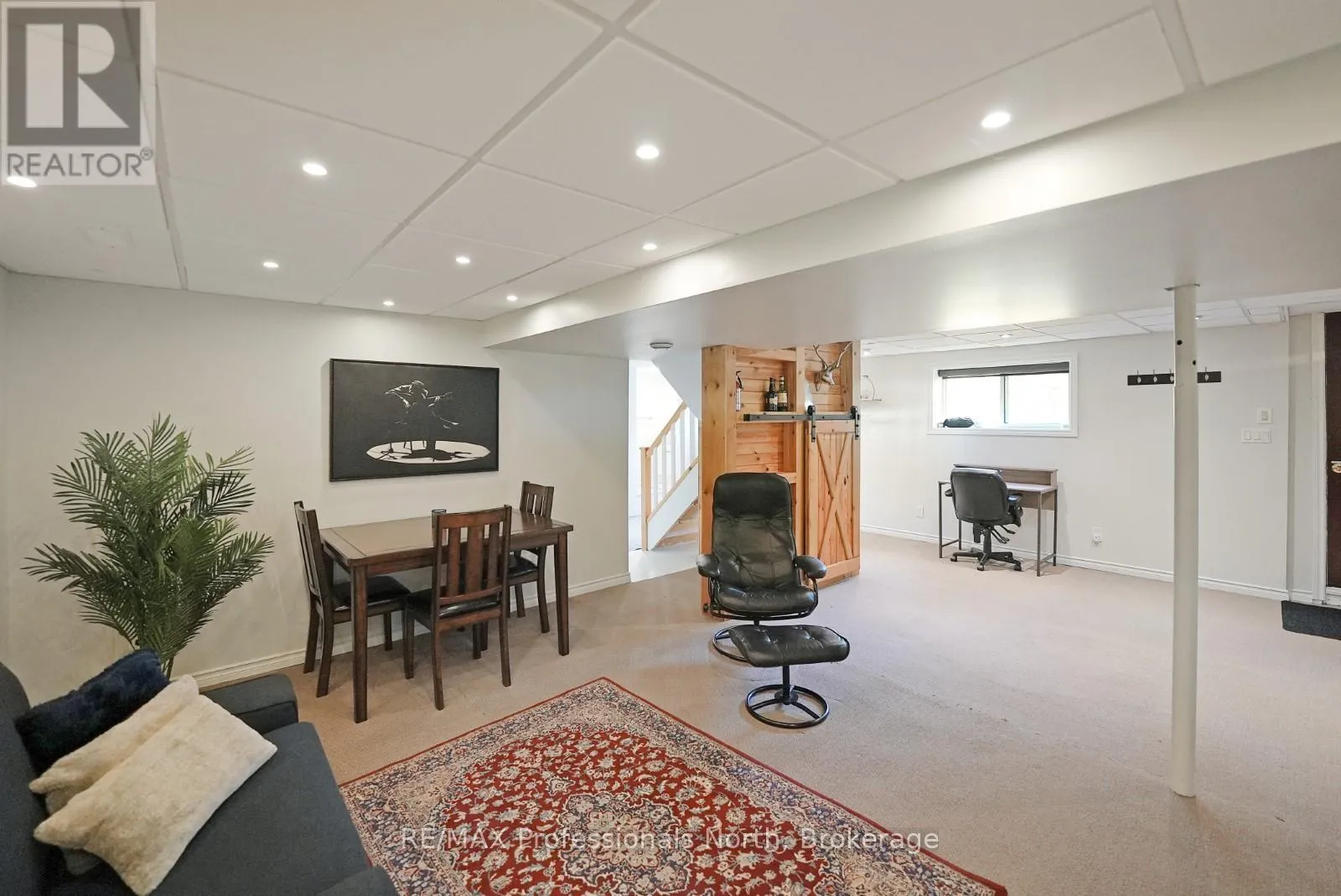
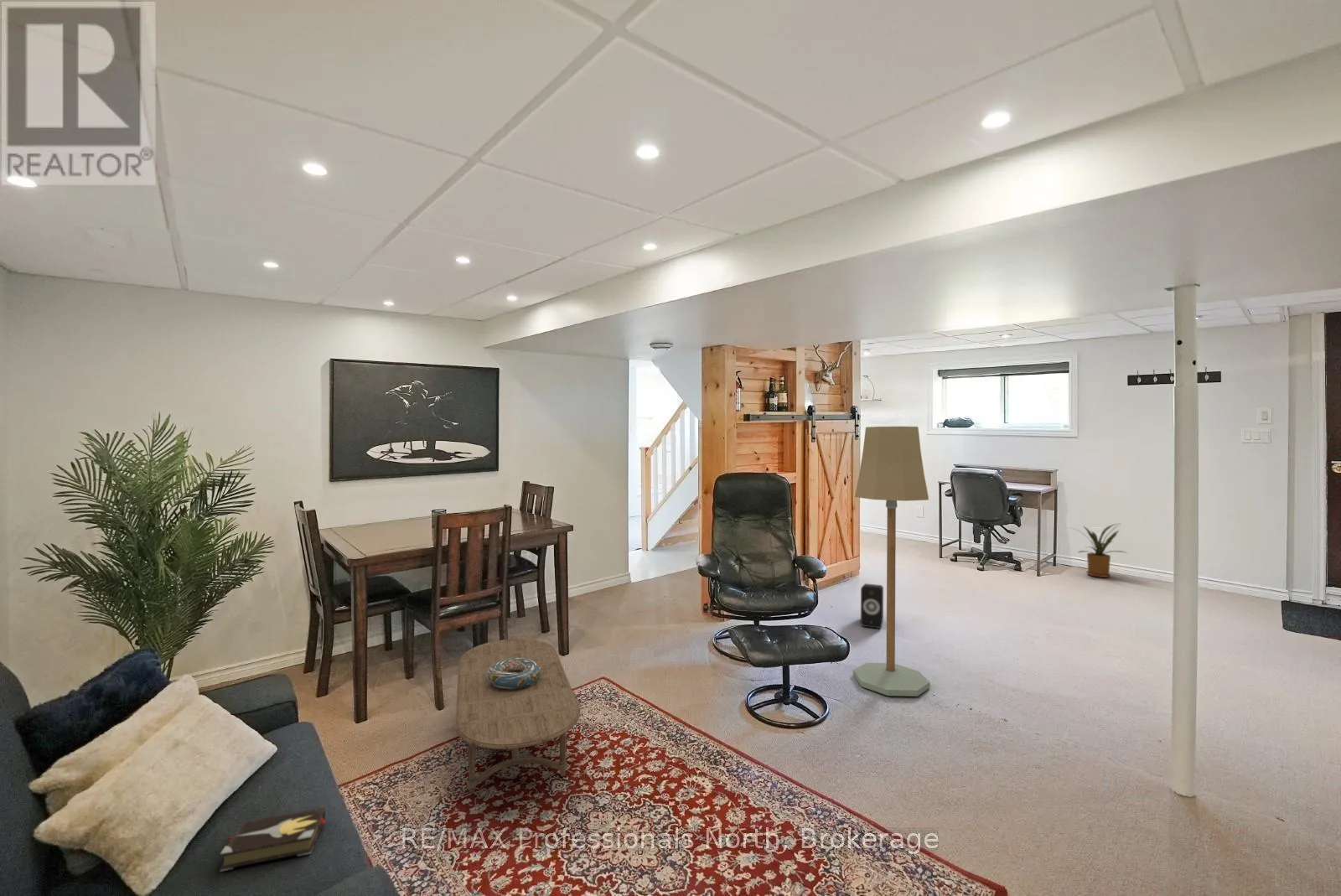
+ hardback book (276, 835)
+ decorative bowl (515, 672)
+ coffee table (513, 713)
+ house plant (1098, 548)
+ floor lamp (891, 554)
+ speaker (872, 603)
